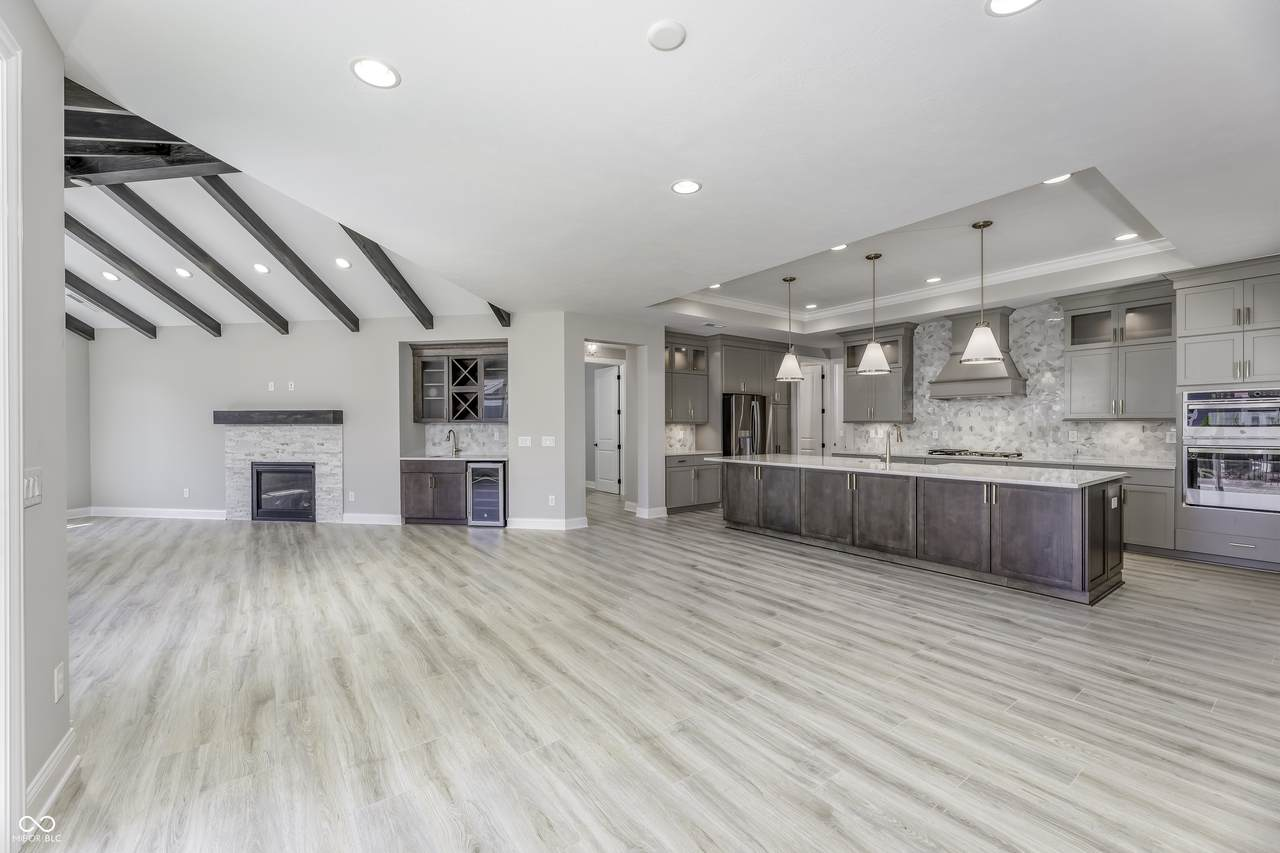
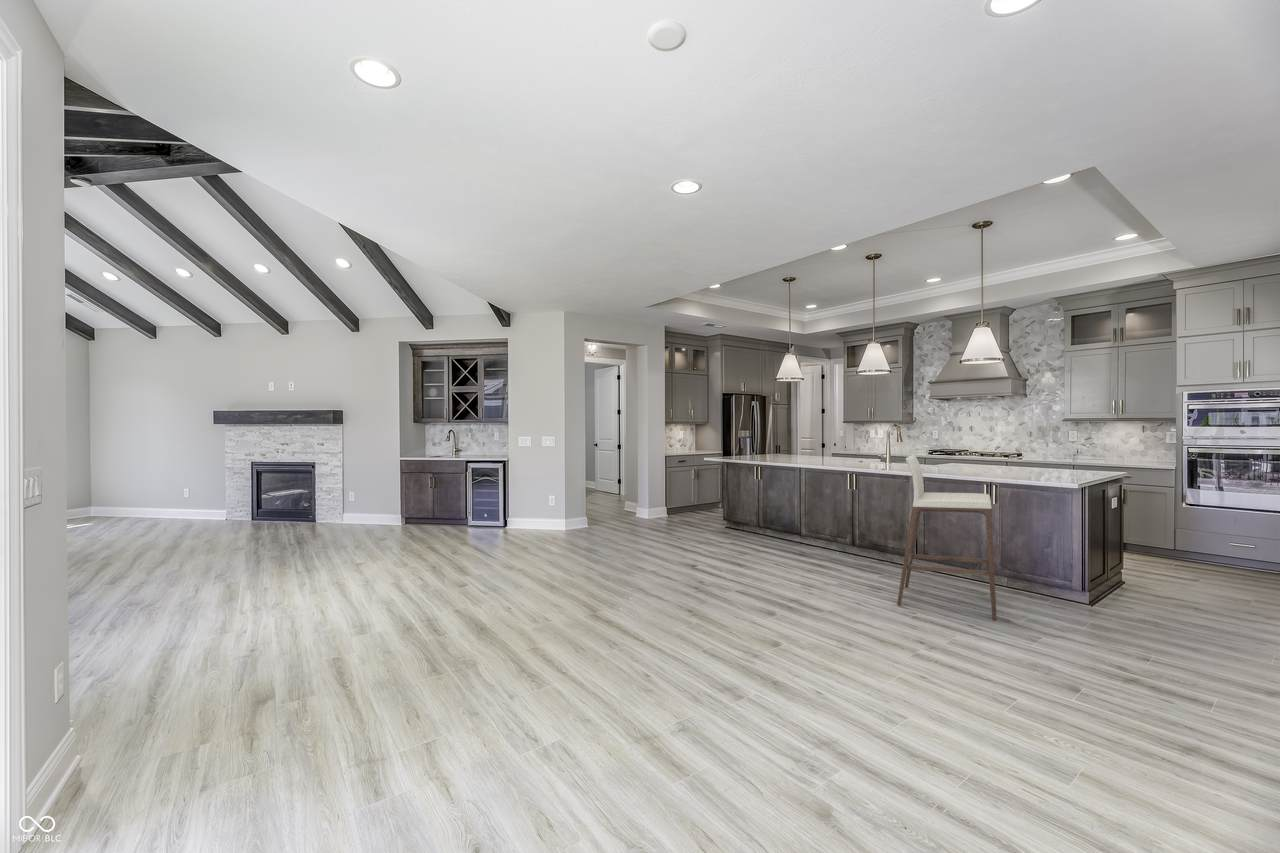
+ bar stool (945, 511)
